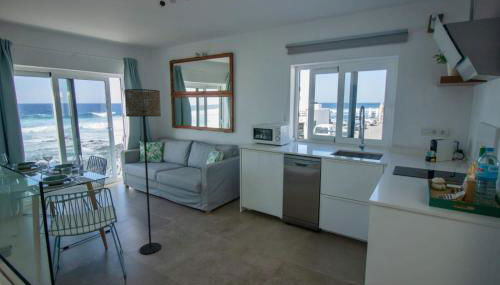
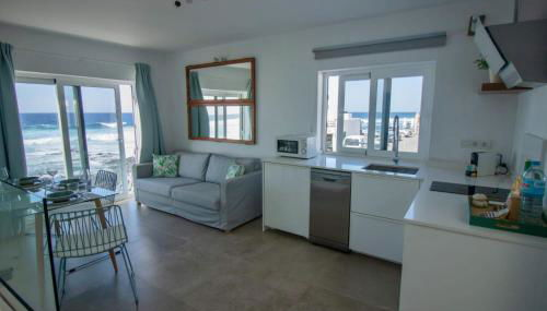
- floor lamp (146, 172)
